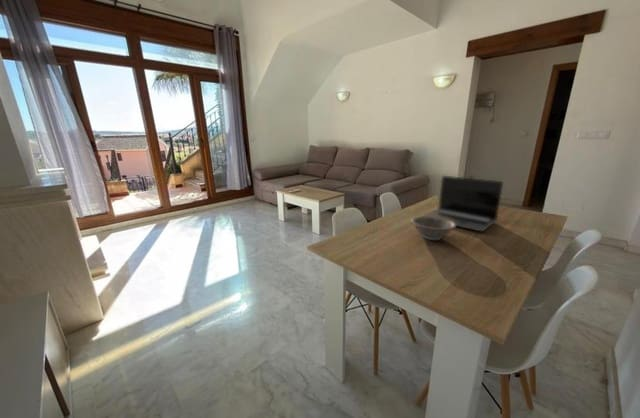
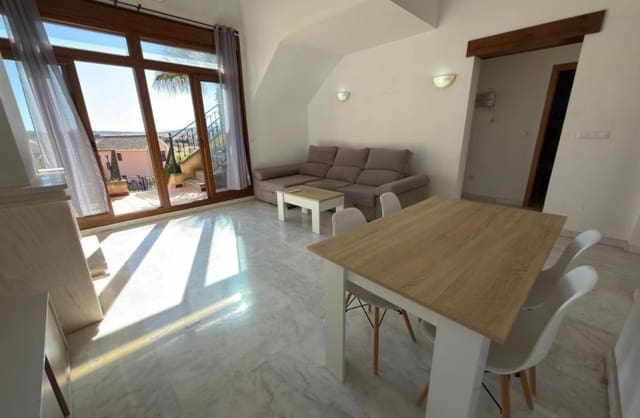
- laptop (460, 200)
- decorative bowl (432, 229)
